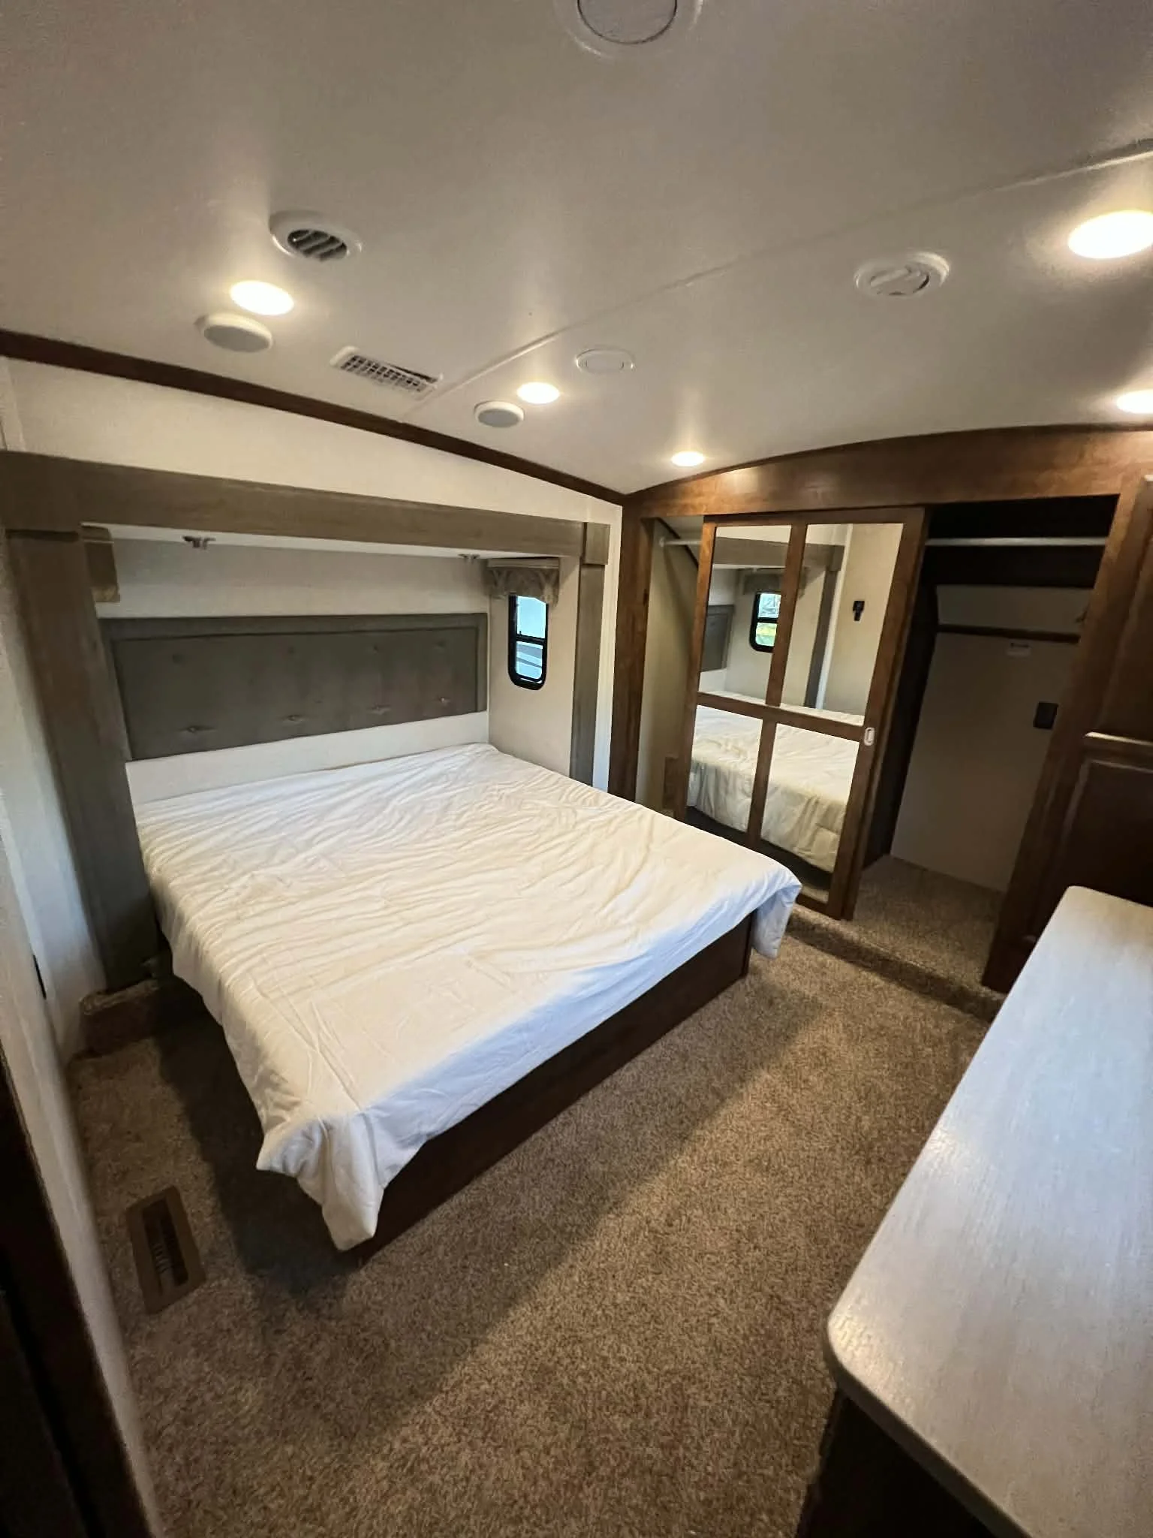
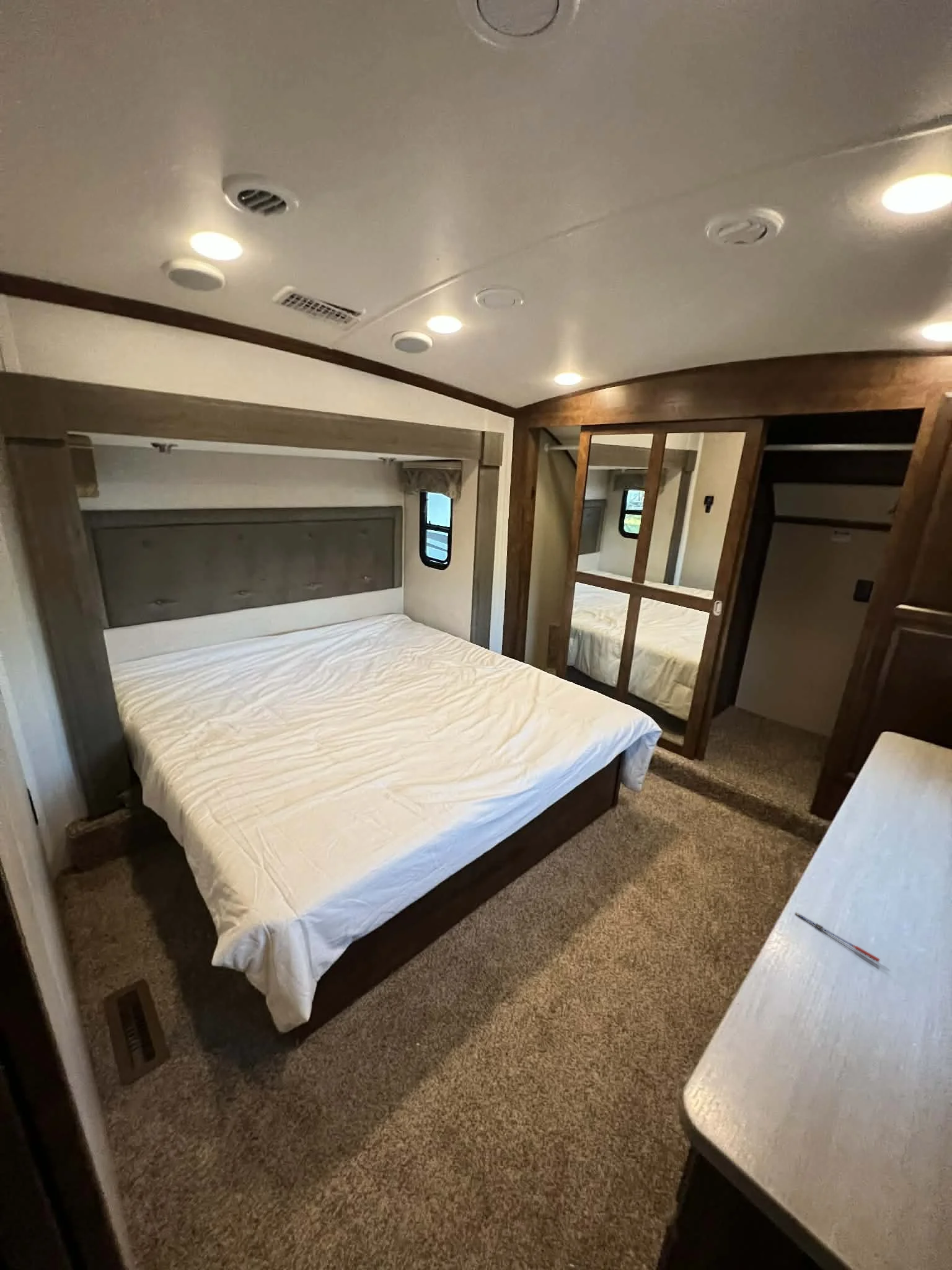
+ pen (835, 935)
